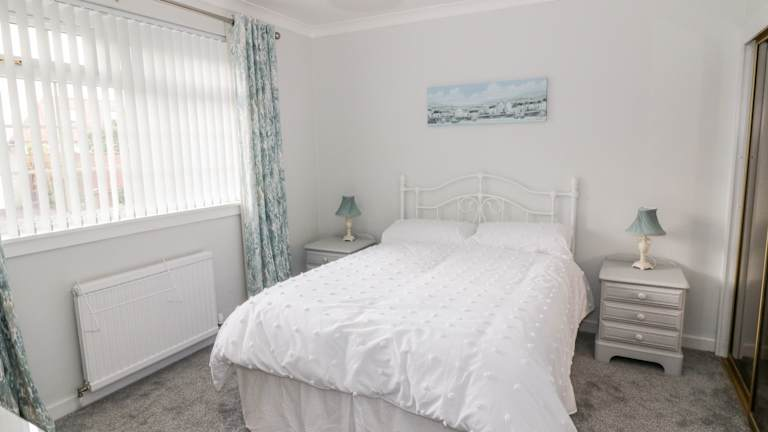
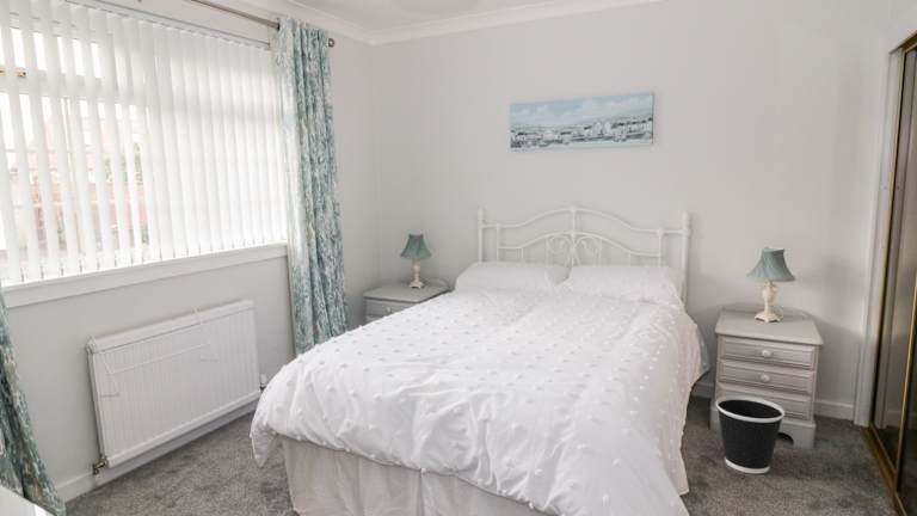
+ wastebasket (747, 435)
